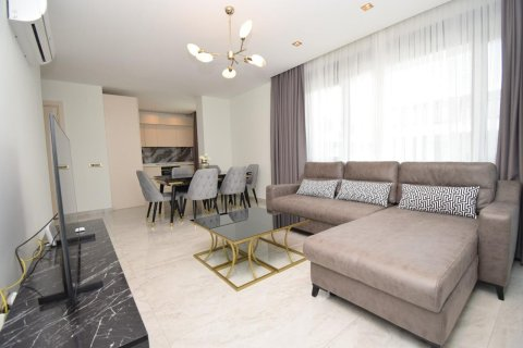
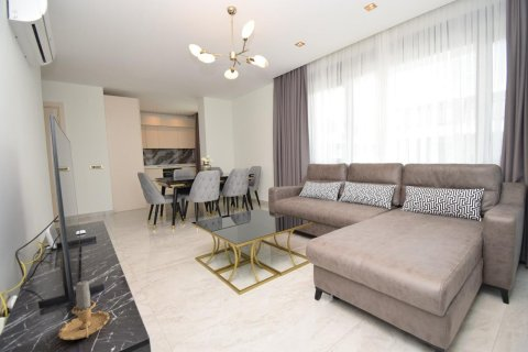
+ candle (84, 307)
